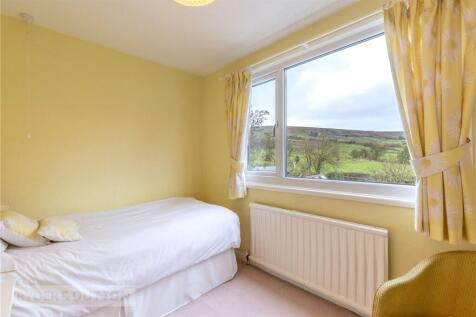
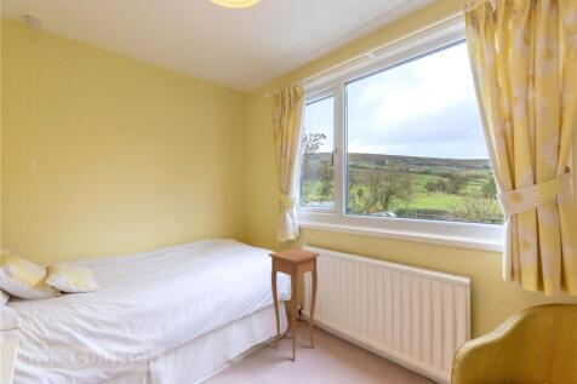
+ side table (293, 300)
